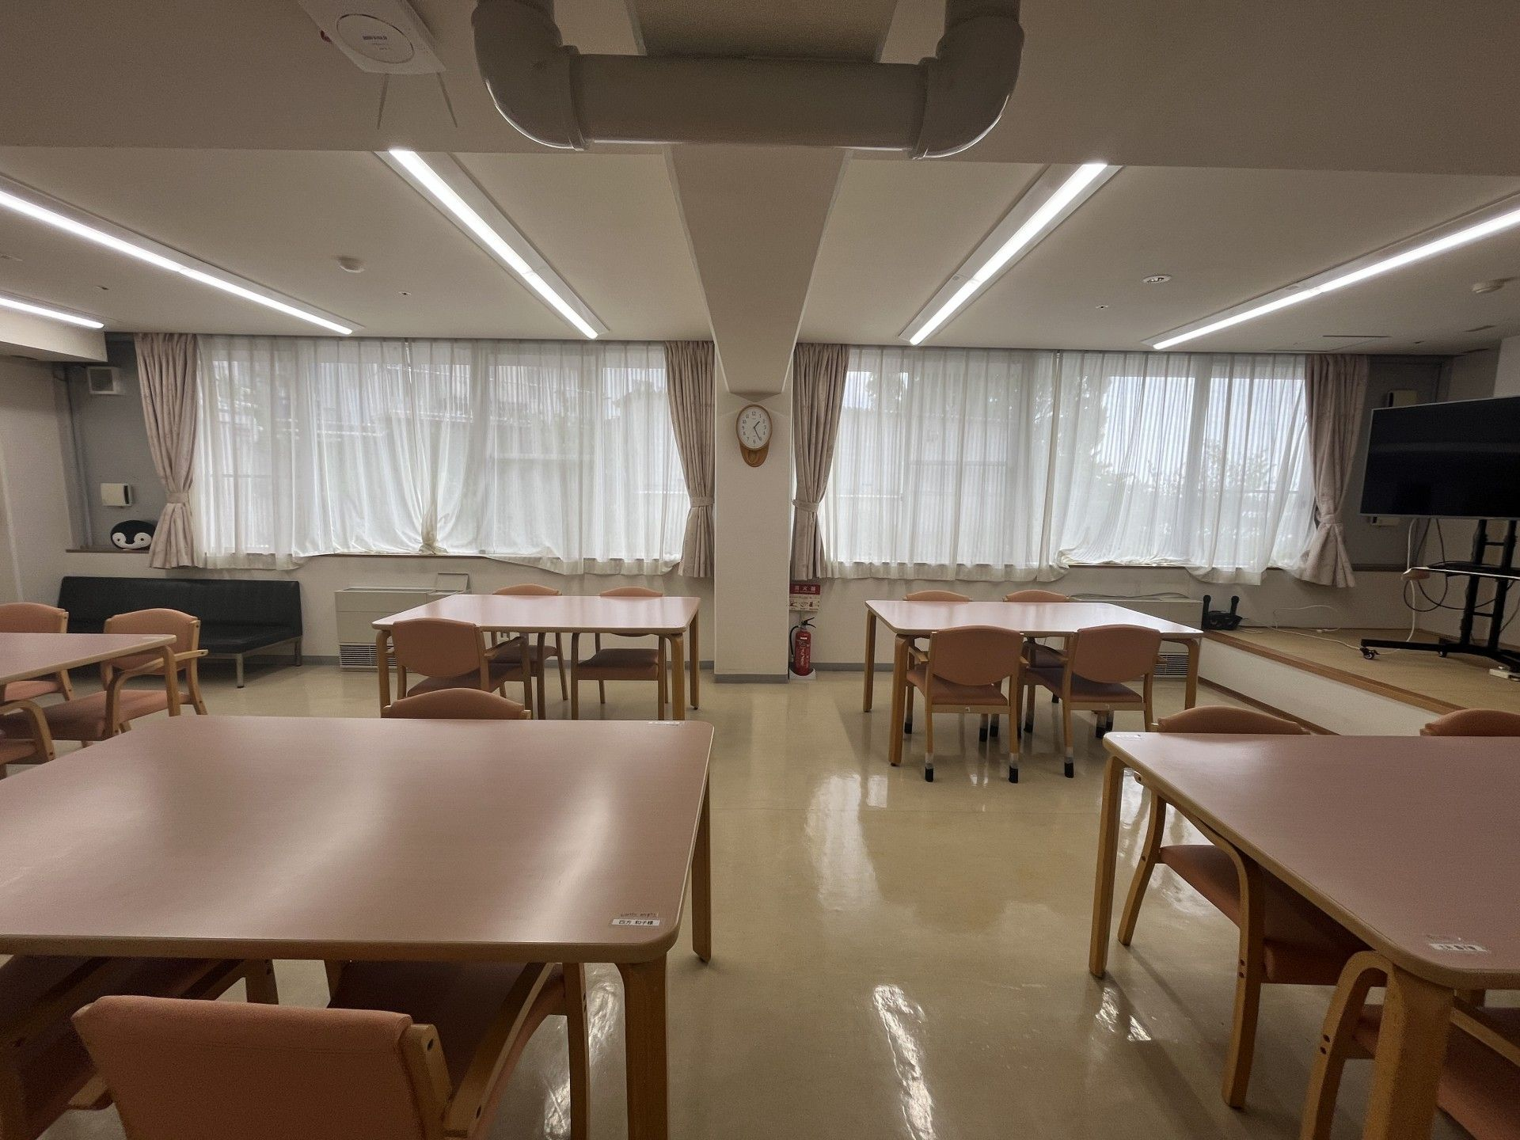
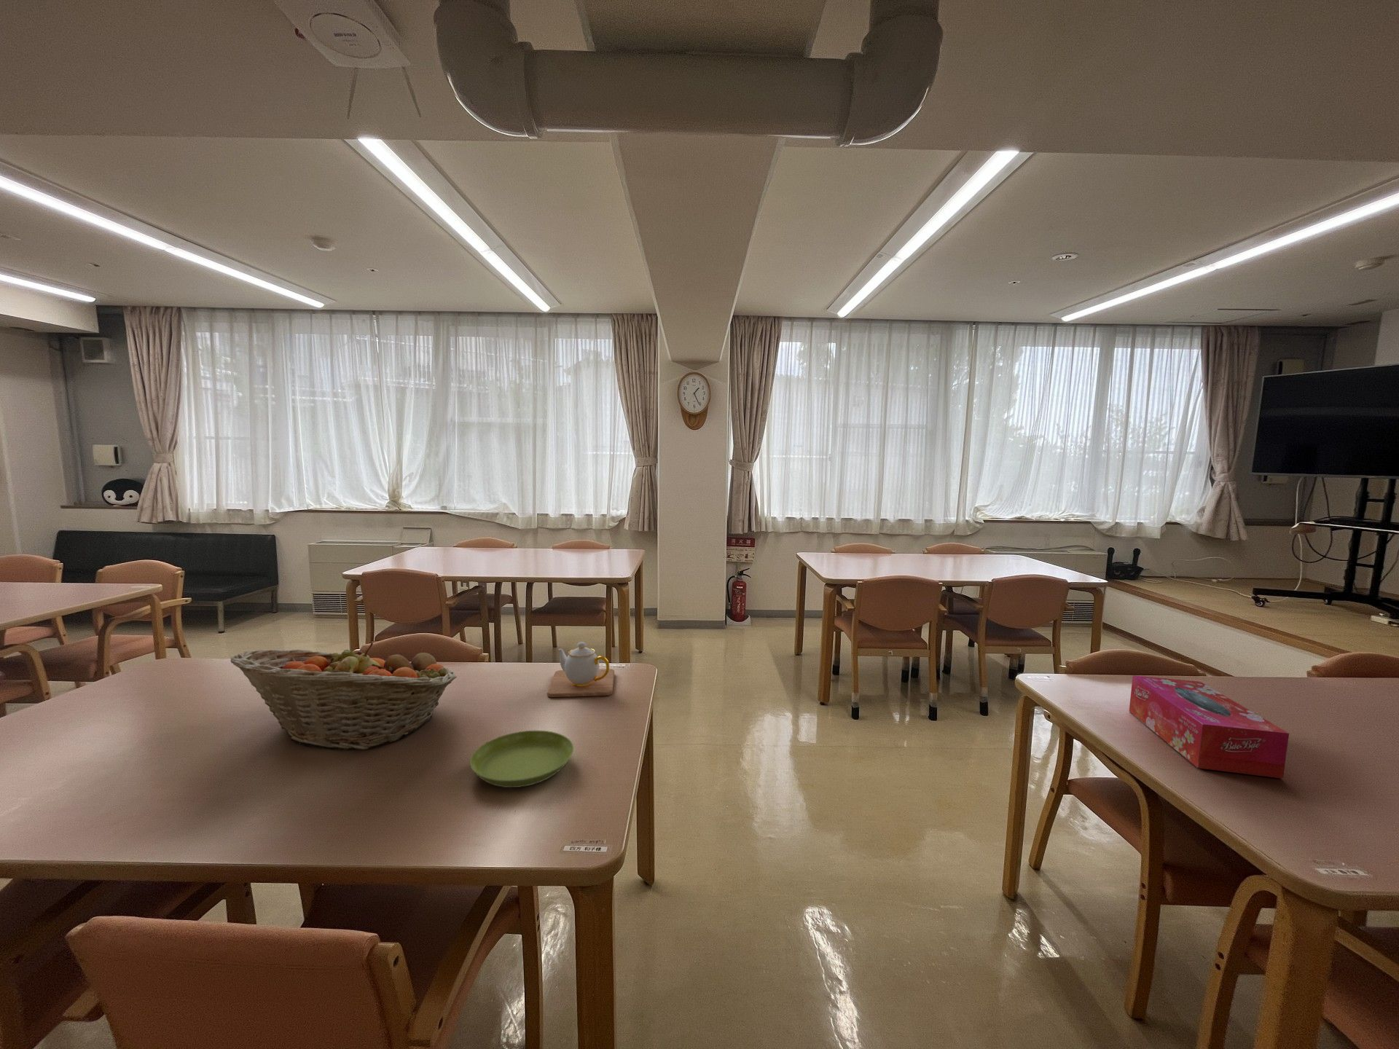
+ teapot (583, 662)
+ saucer (523, 759)
+ tissue box (1199, 721)
+ fruit basket (350, 682)
